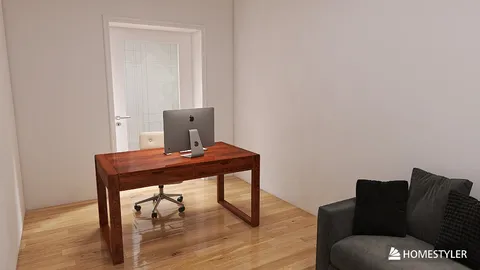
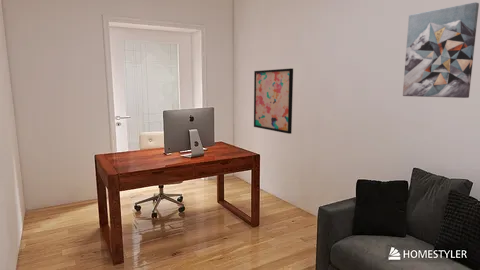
+ wall art (271, 100)
+ wall art (437, 54)
